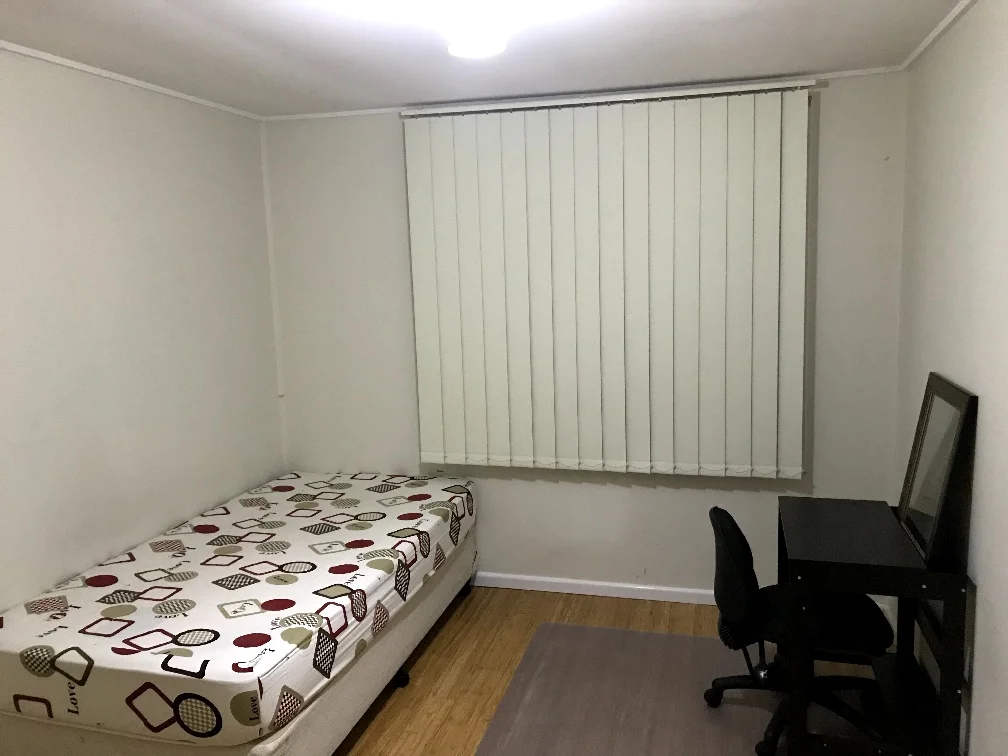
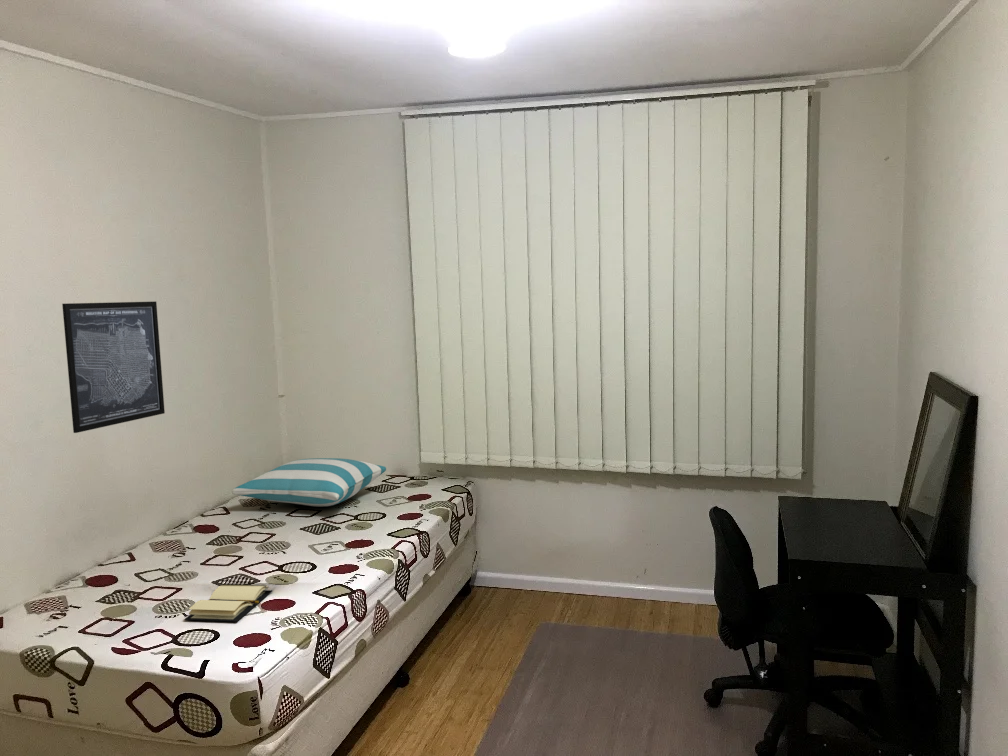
+ pillow (313, 481)
+ book (231, 600)
+ wall art (117, 362)
